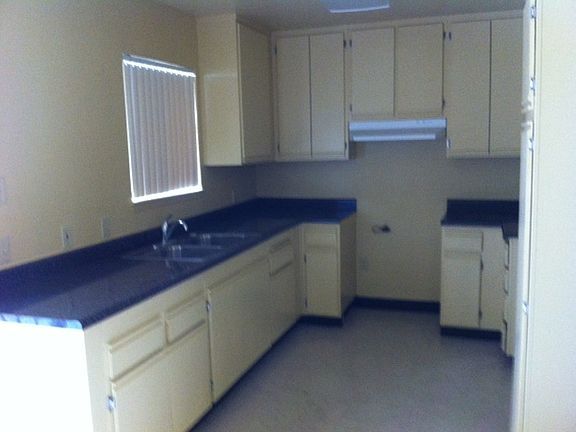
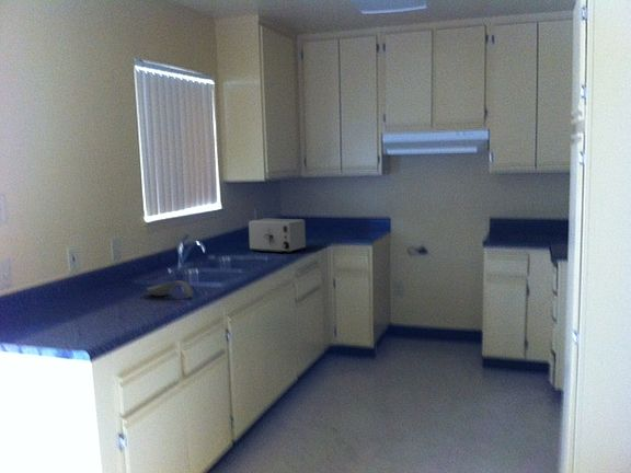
+ toaster (275, 235)
+ spoon rest (170, 287)
